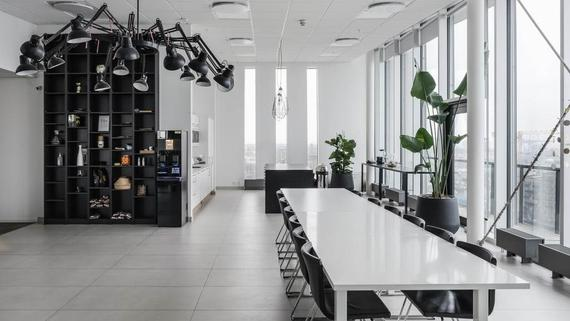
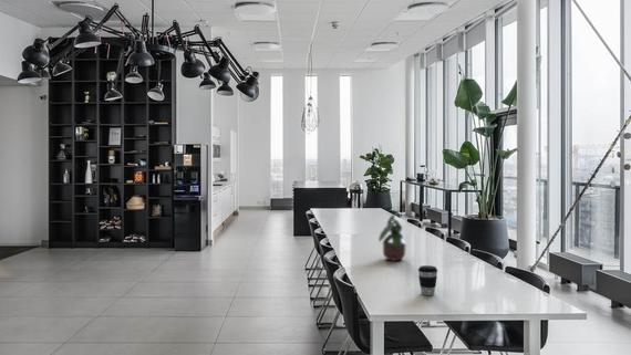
+ coffee cup (427, 280)
+ potted plant (392, 232)
